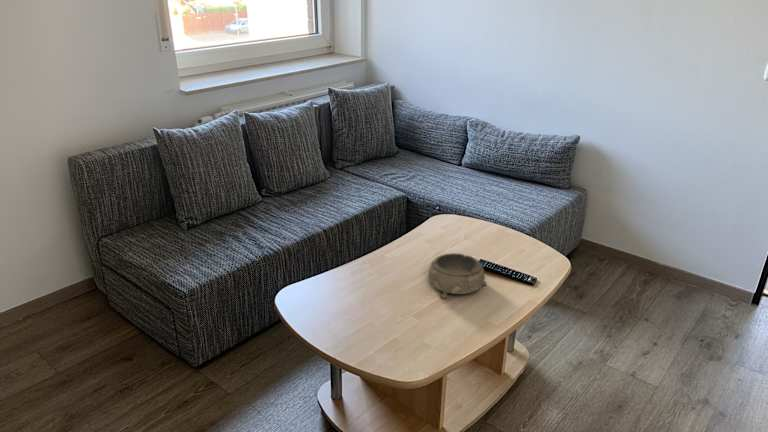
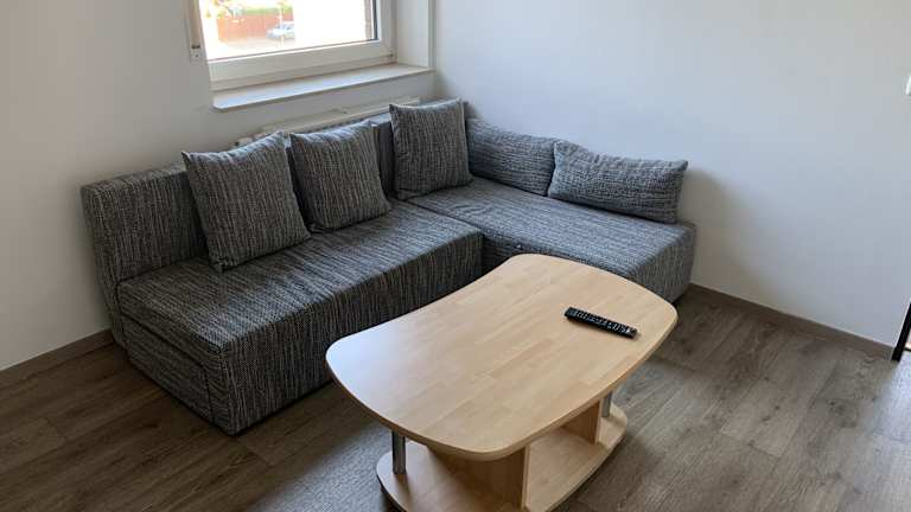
- decorative bowl (458, 273)
